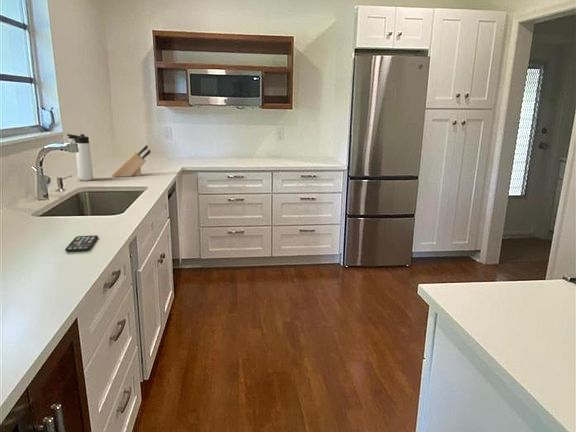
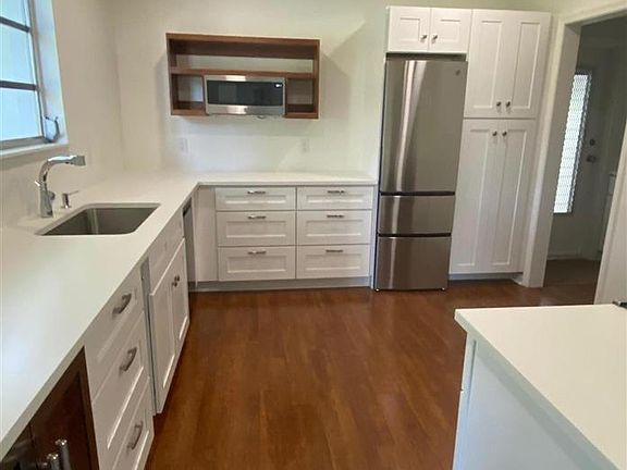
- thermos bottle (80, 157)
- knife block (131, 160)
- smartphone (82, 242)
